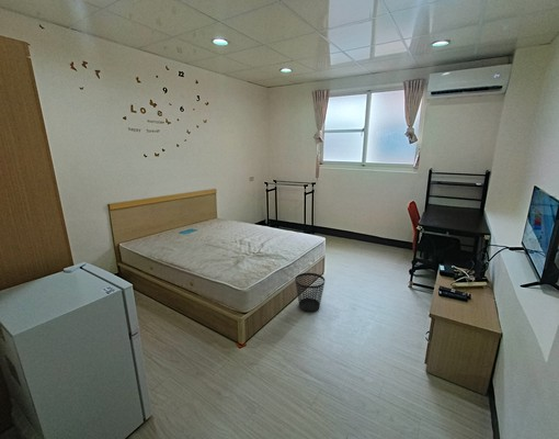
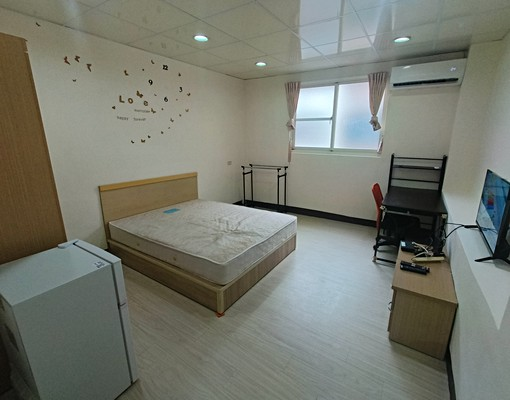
- wastebasket (309, 293)
